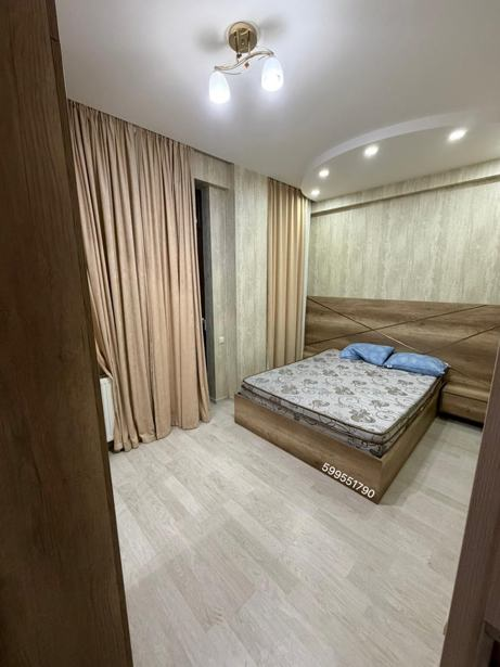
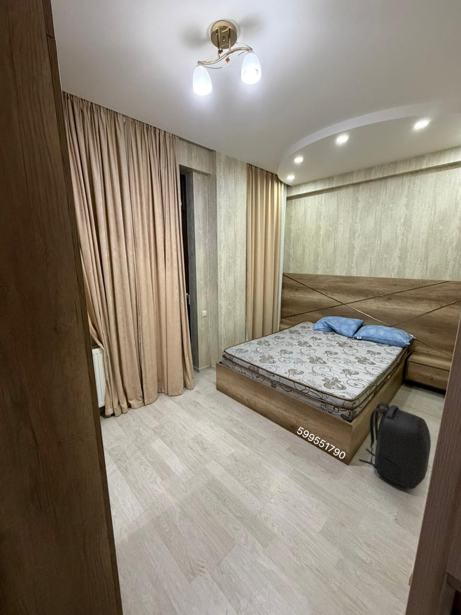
+ backpack (394, 439)
